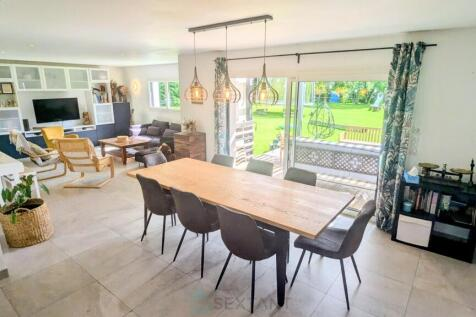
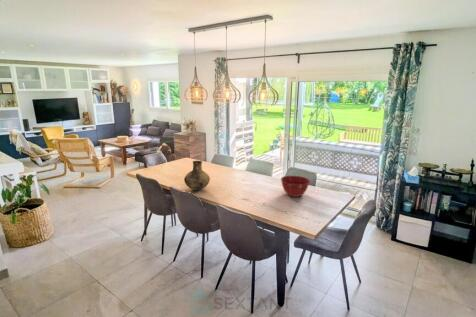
+ vase (197, 175)
+ mixing bowl (294, 187)
